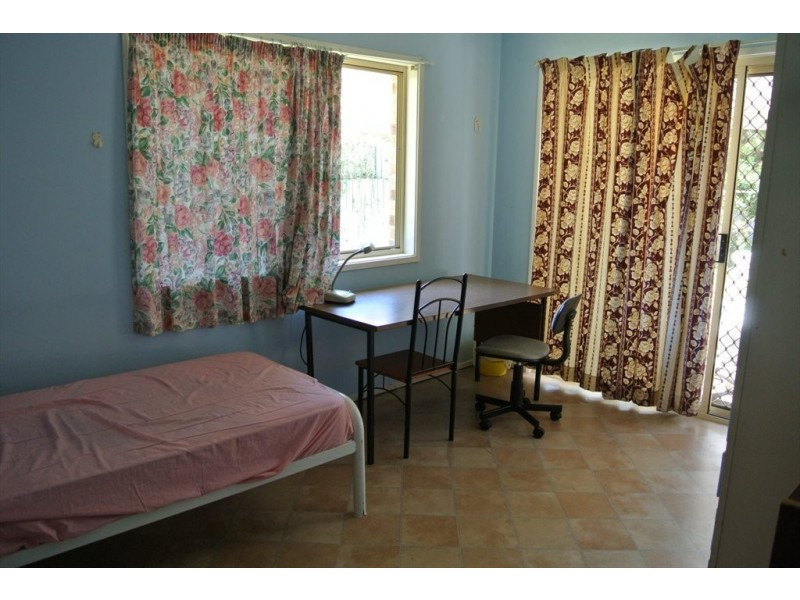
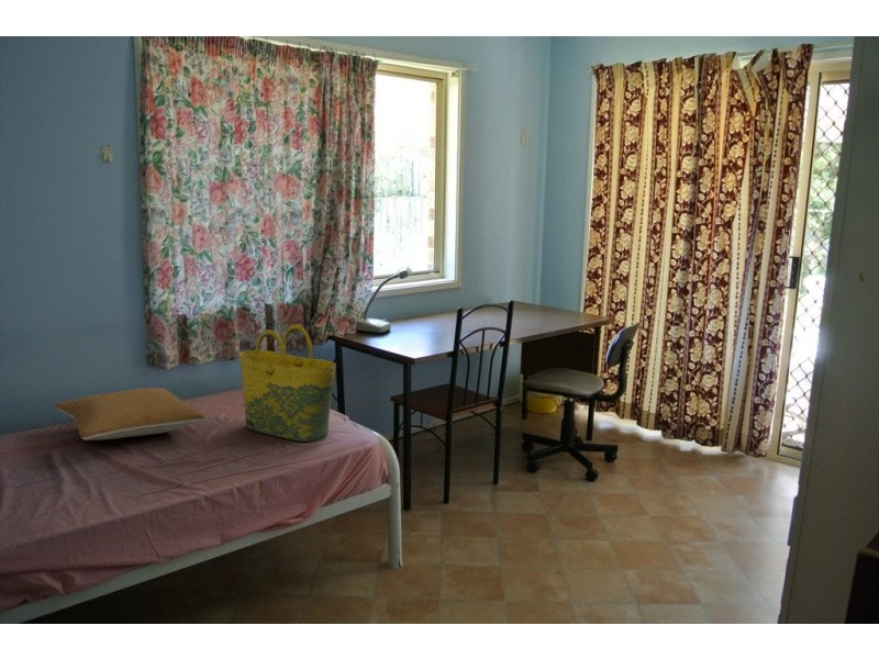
+ tote bag (285, 379)
+ pillow (127, 413)
